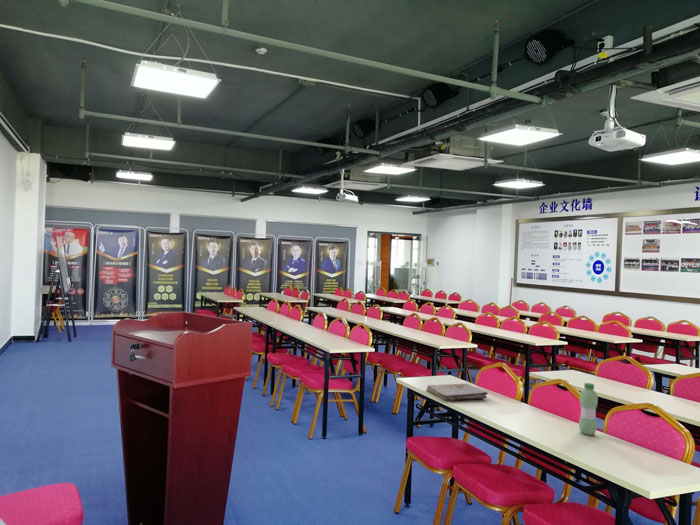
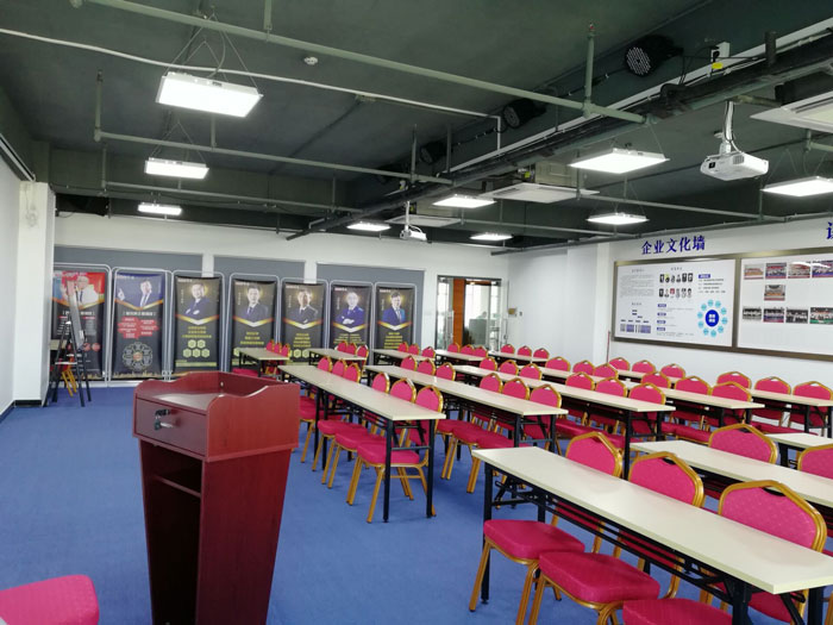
- water bottle (588, 408)
- book (456, 391)
